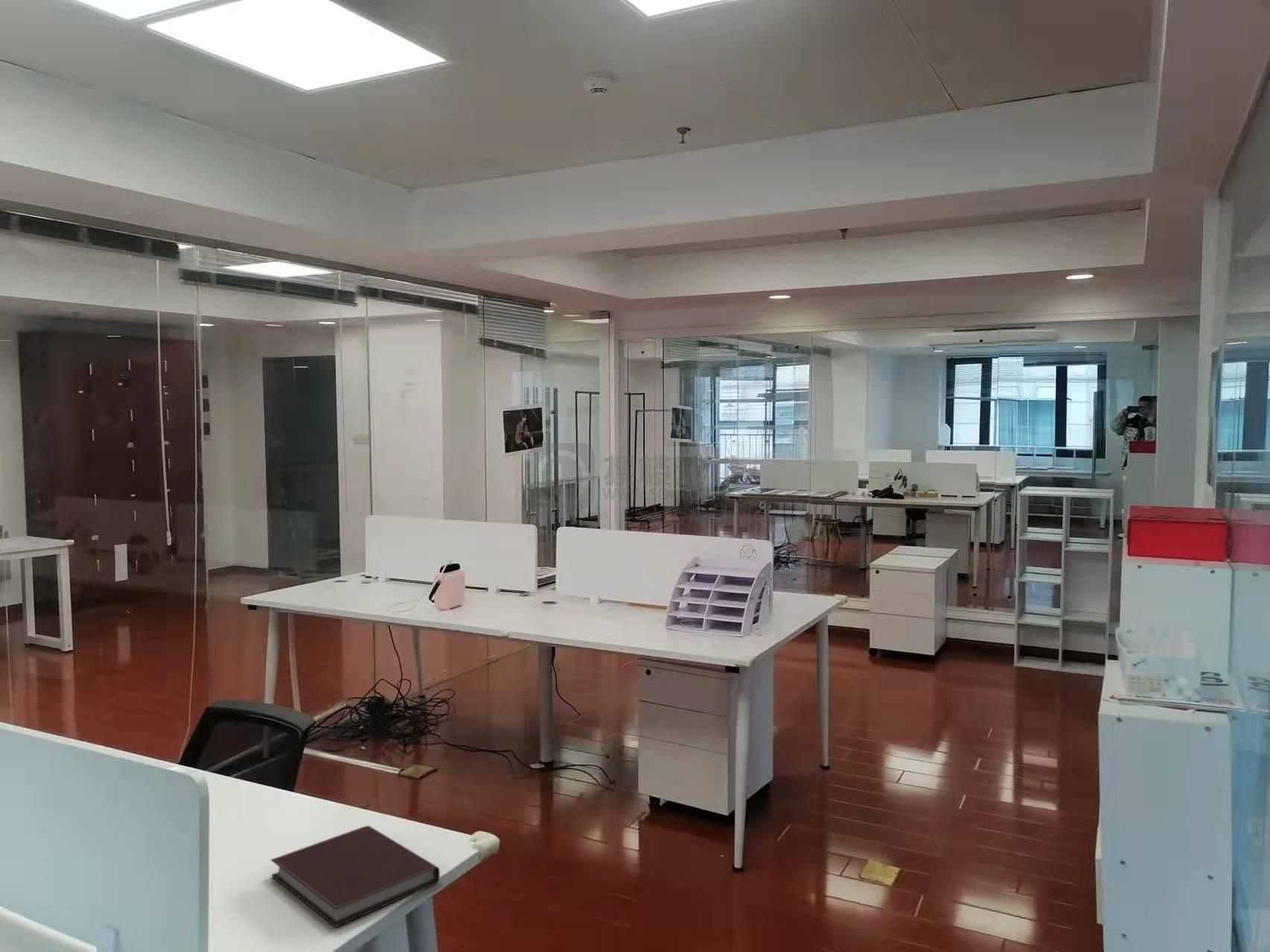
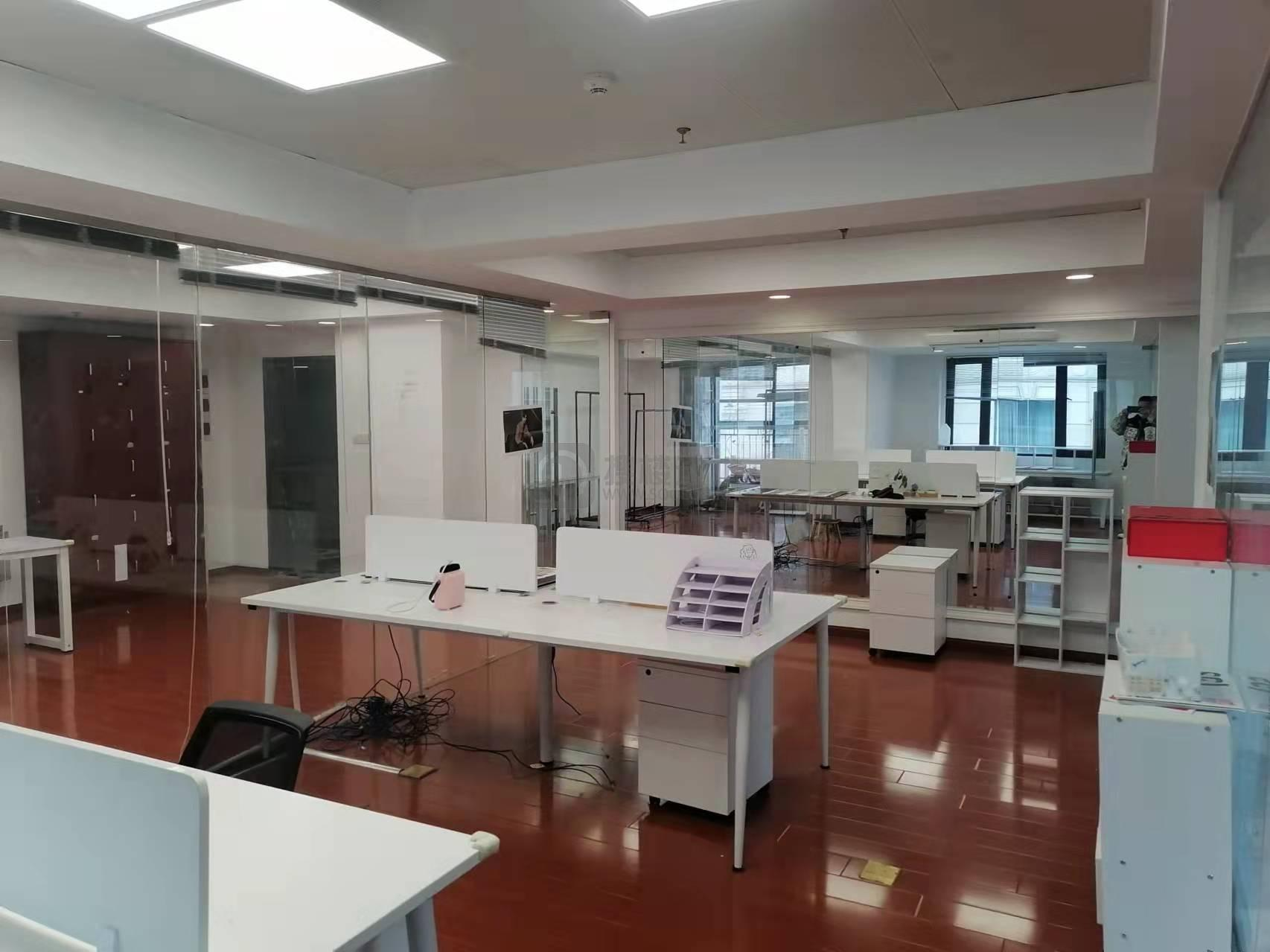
- notebook (354, 870)
